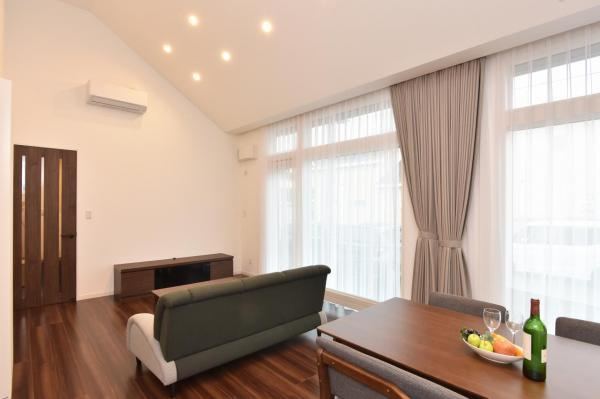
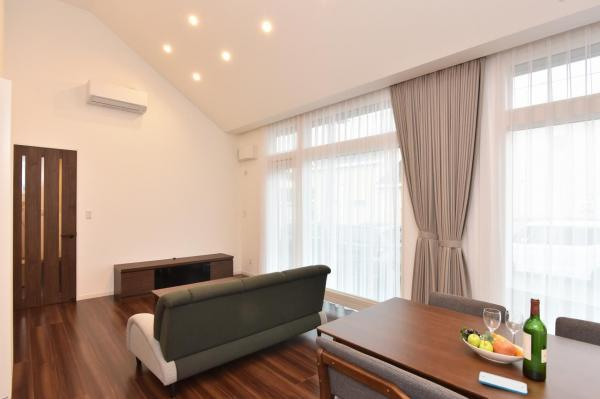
+ smartphone (502, 383)
